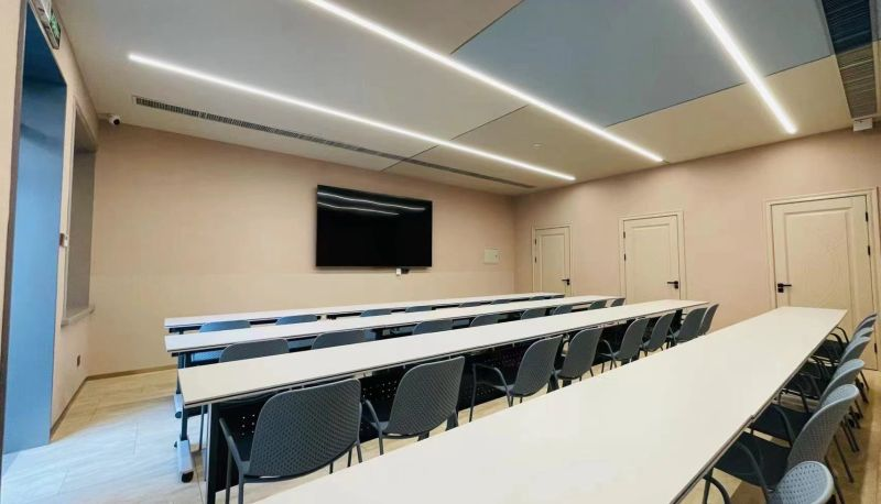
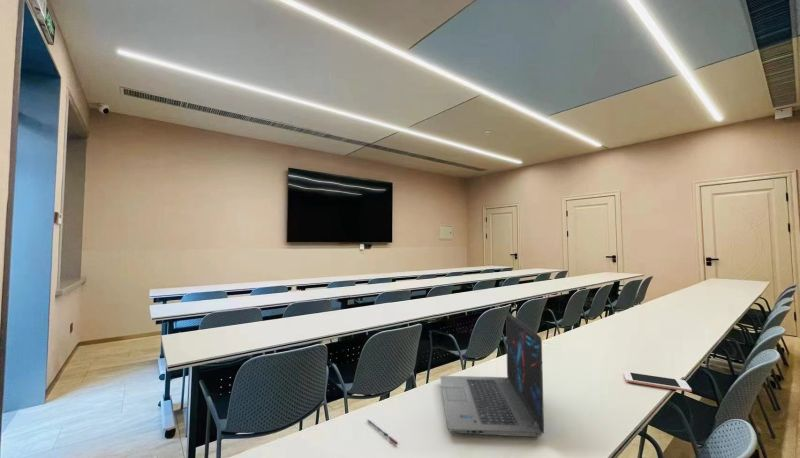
+ cell phone (655, 381)
+ pen (381, 430)
+ laptop (482, 377)
